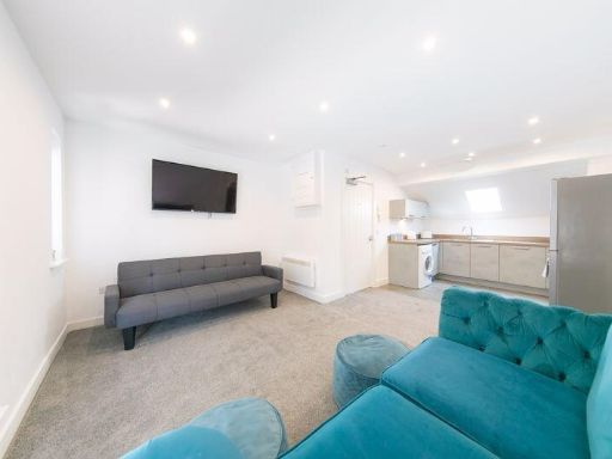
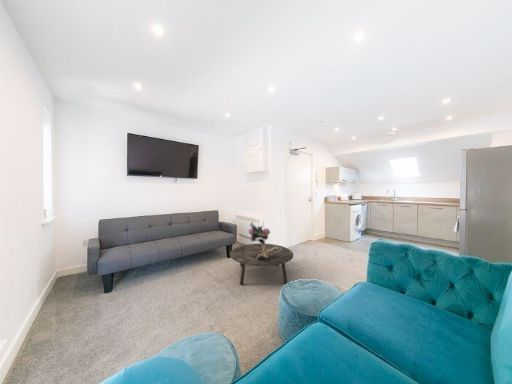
+ bouquet (263, 241)
+ coffee table (261, 262)
